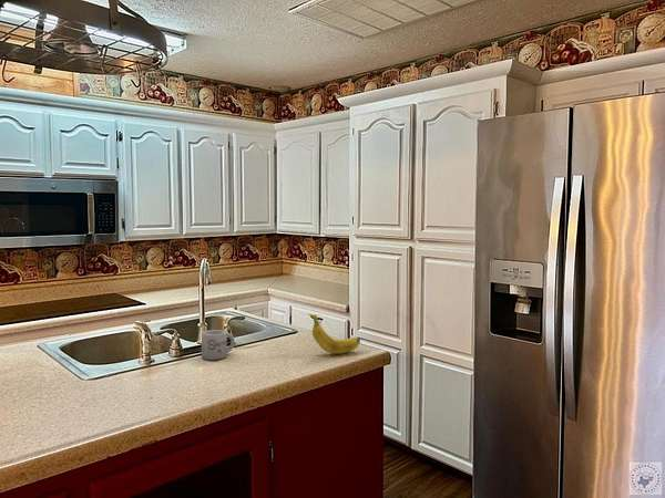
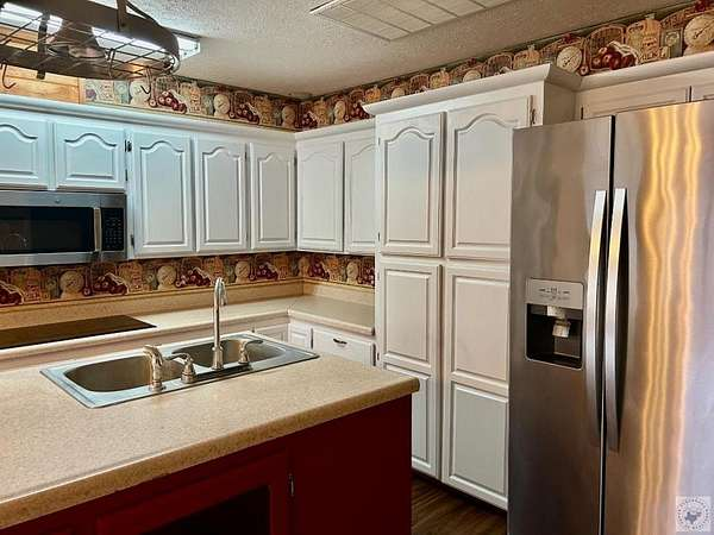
- banana (329, 336)
- mug (218, 343)
